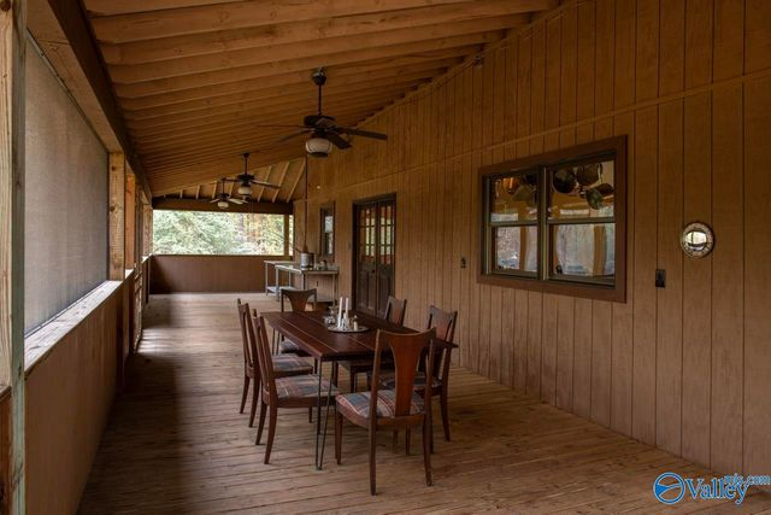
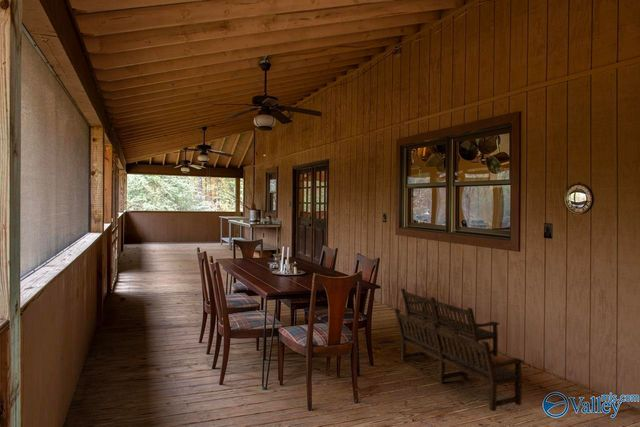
+ wooden bench (447, 332)
